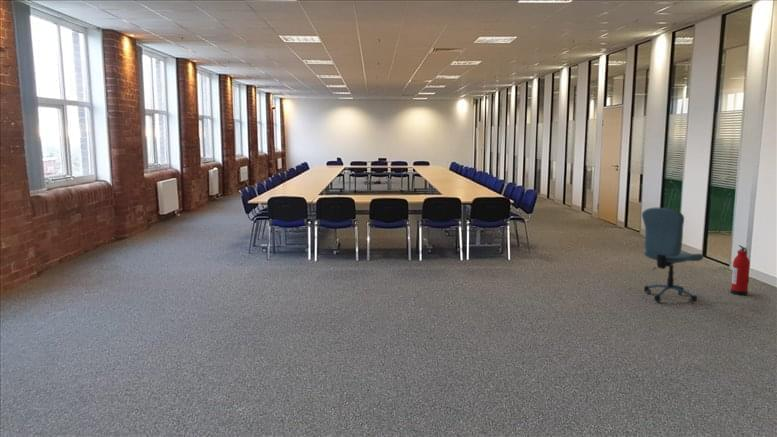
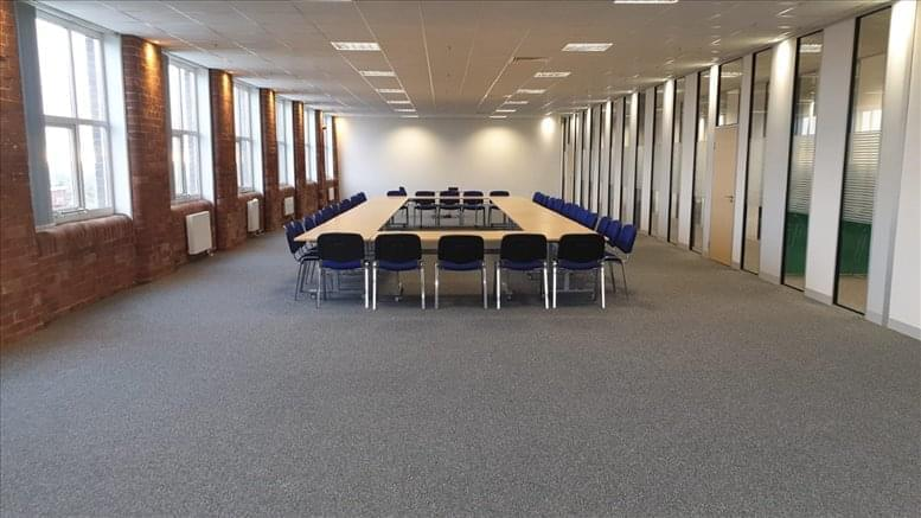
- office chair (671, 252)
- fire extinguisher (741, 268)
